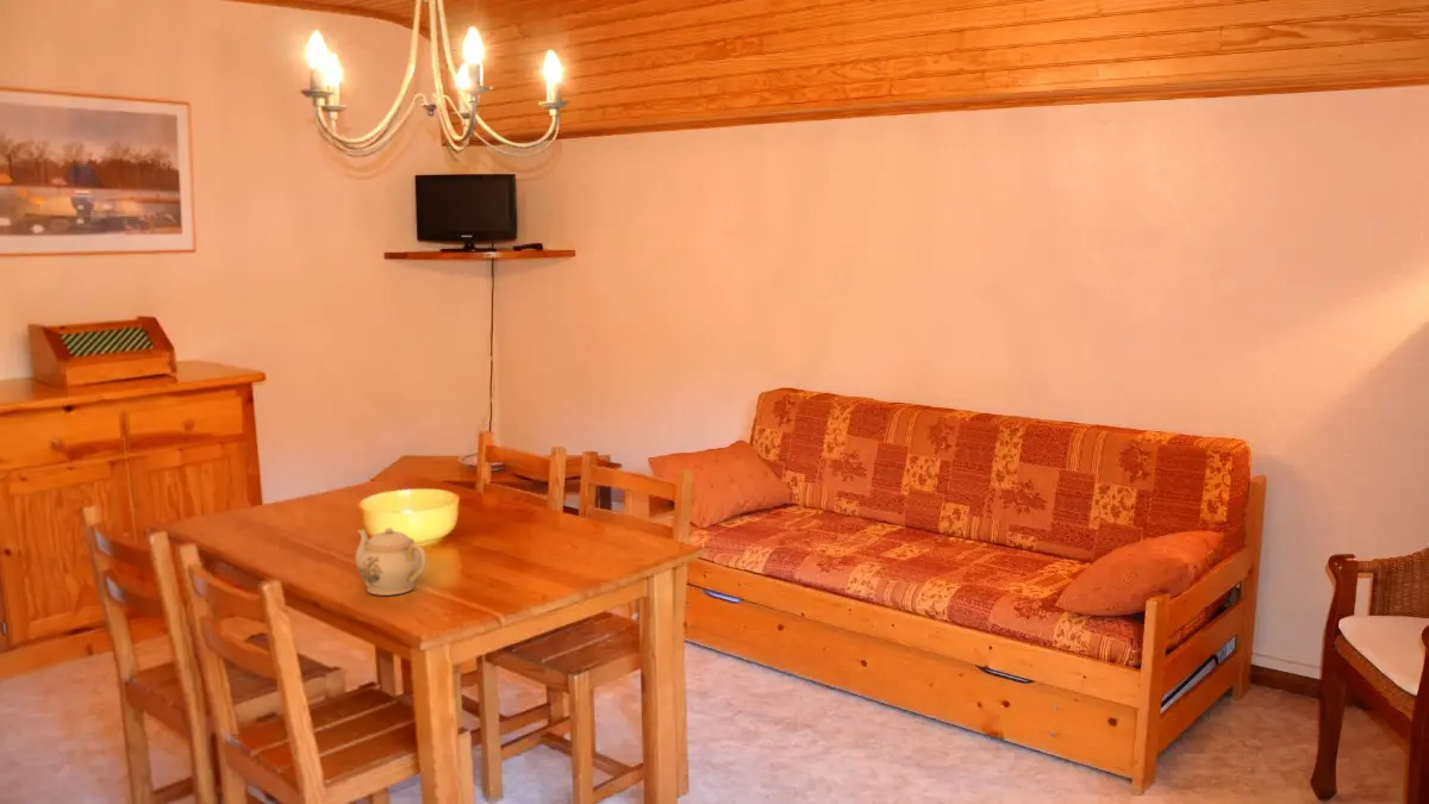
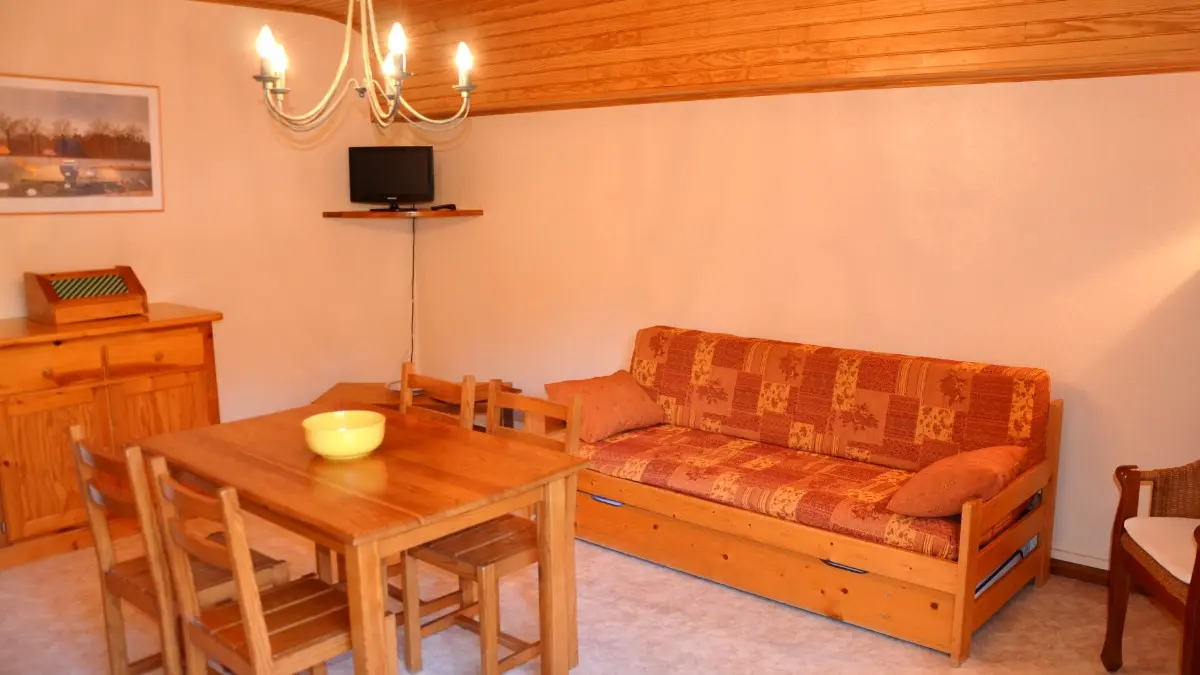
- teapot (391, 559)
